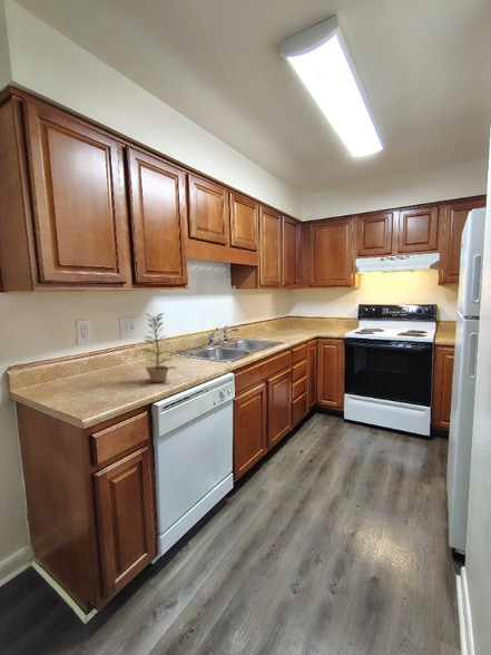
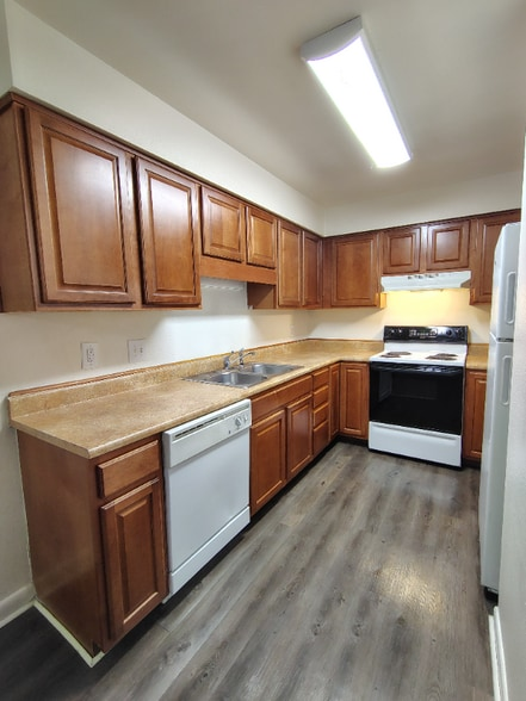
- plant (158, 346)
